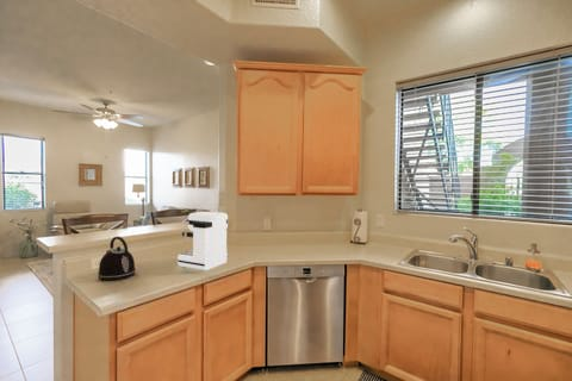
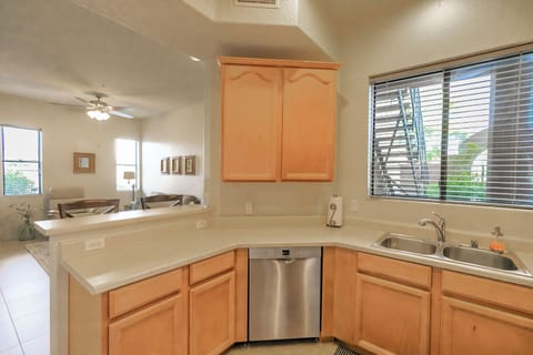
- coffee maker (203, 238)
- kettle (117, 255)
